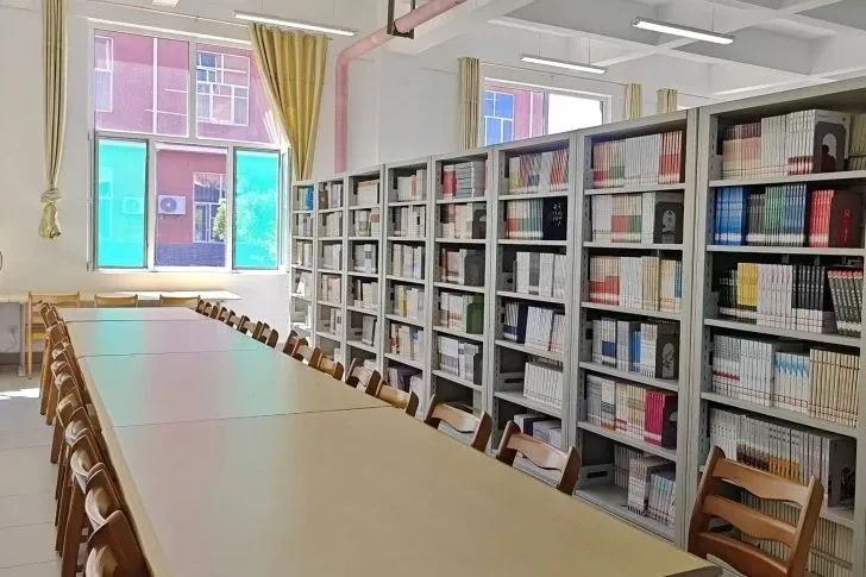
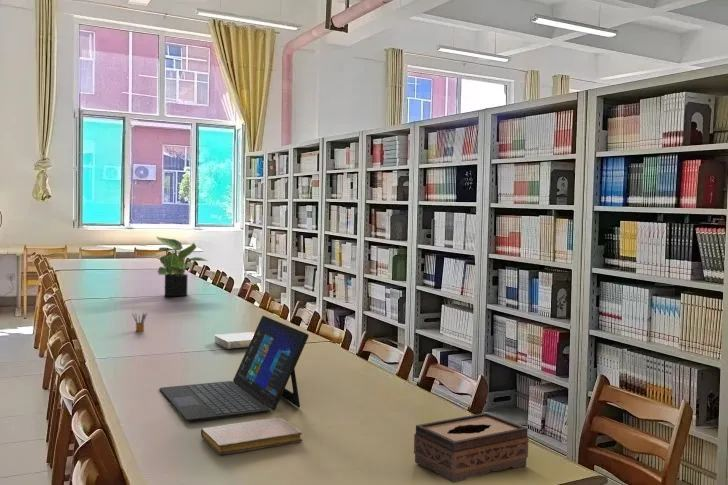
+ laptop (239, 366)
+ potted plant (177, 266)
+ book (249, 339)
+ notebook (251, 434)
+ pencil box (139, 321)
+ tissue box (471, 445)
